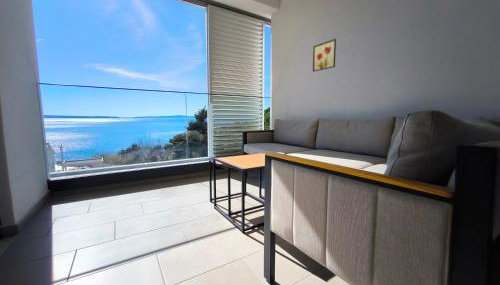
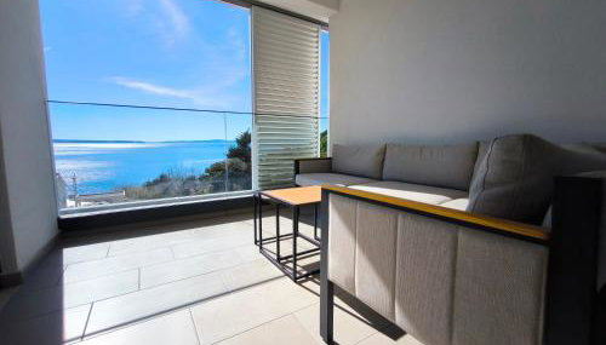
- wall art (324, 56)
